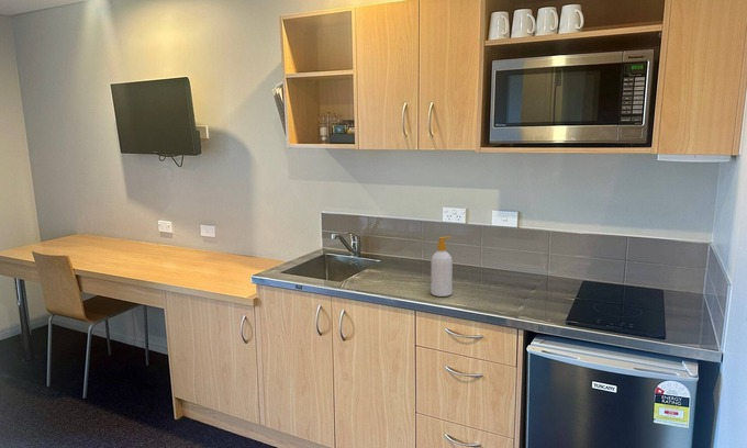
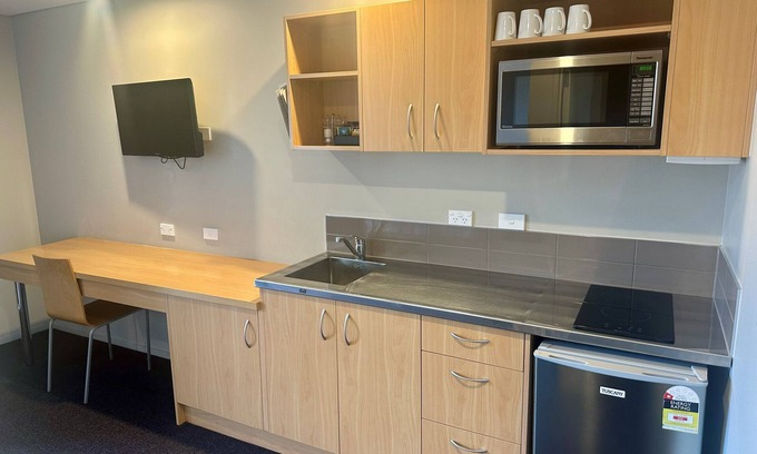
- soap bottle (442, 265)
